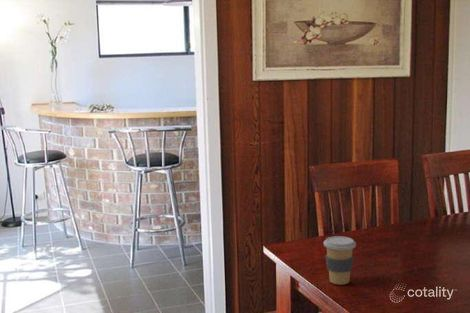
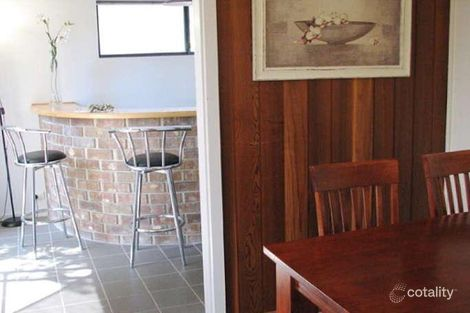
- coffee cup (339, 260)
